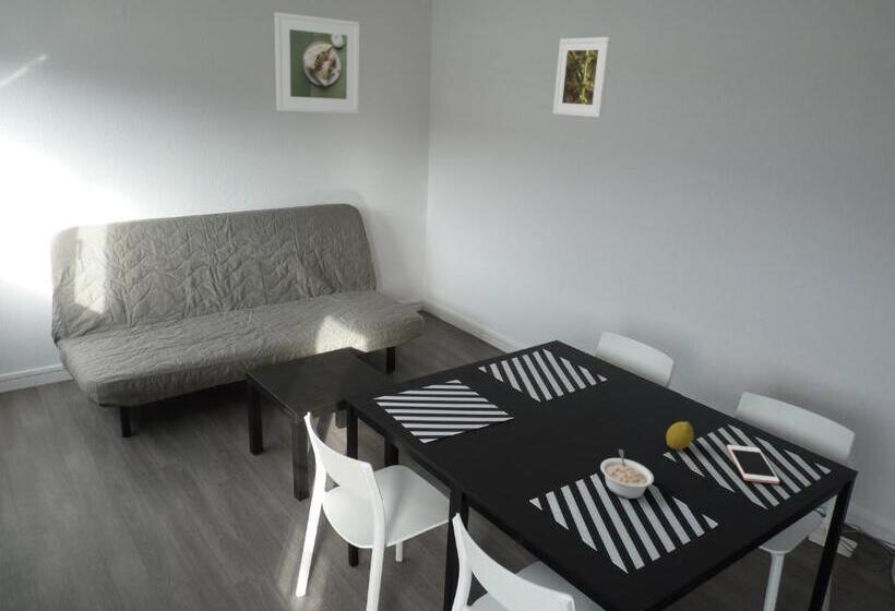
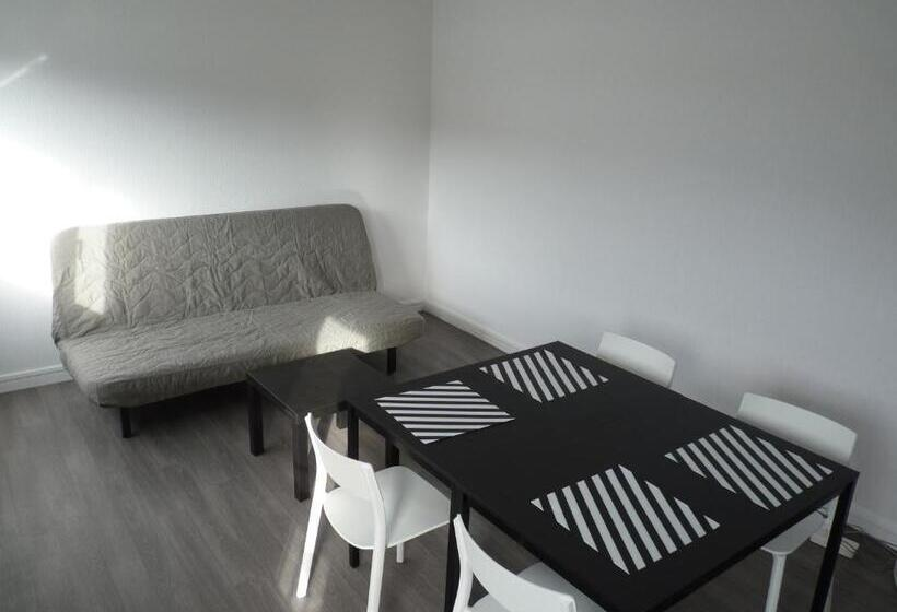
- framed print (319, 65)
- fruit (679, 434)
- legume (623, 477)
- cell phone (751, 463)
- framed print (580, 76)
